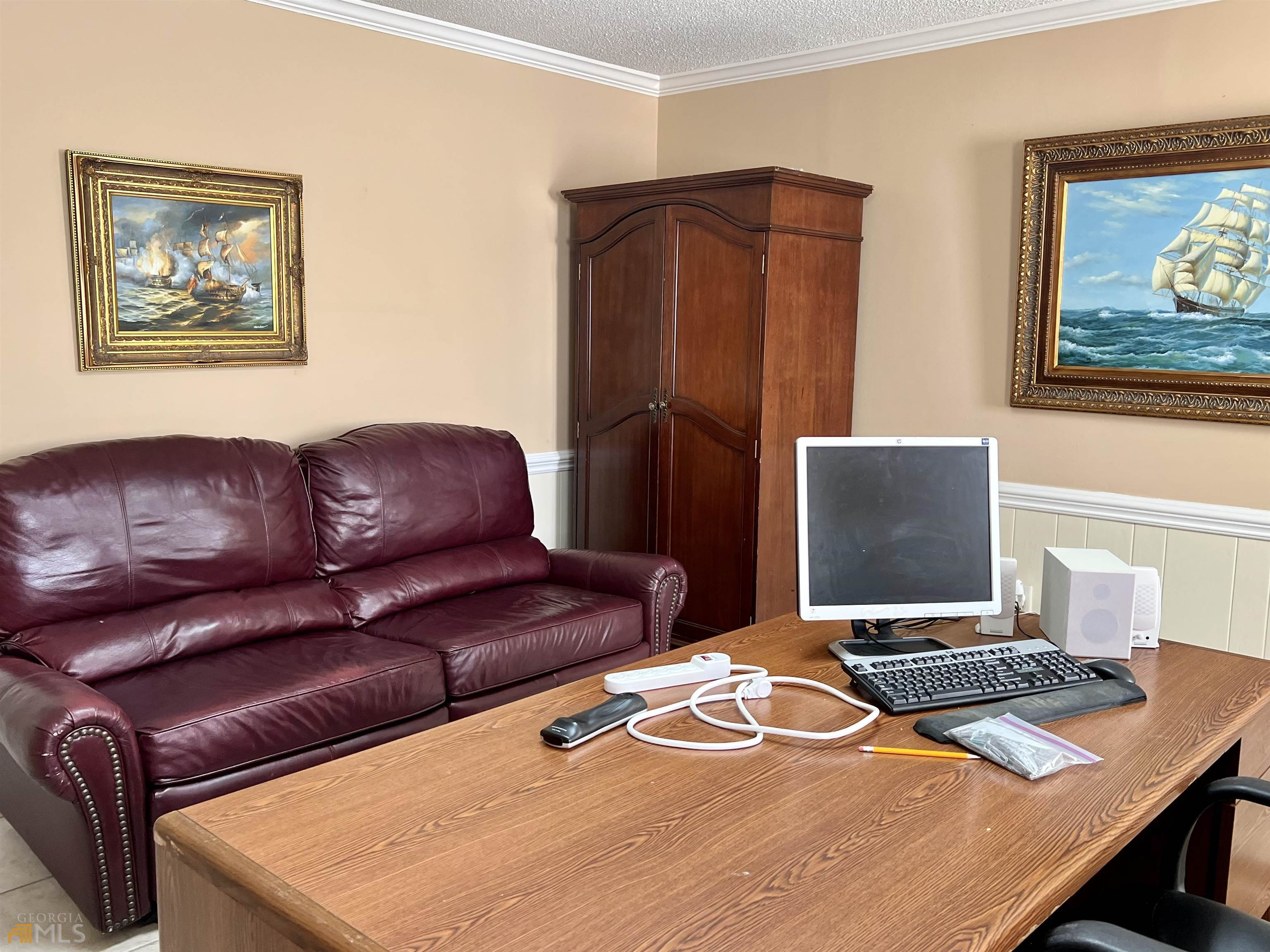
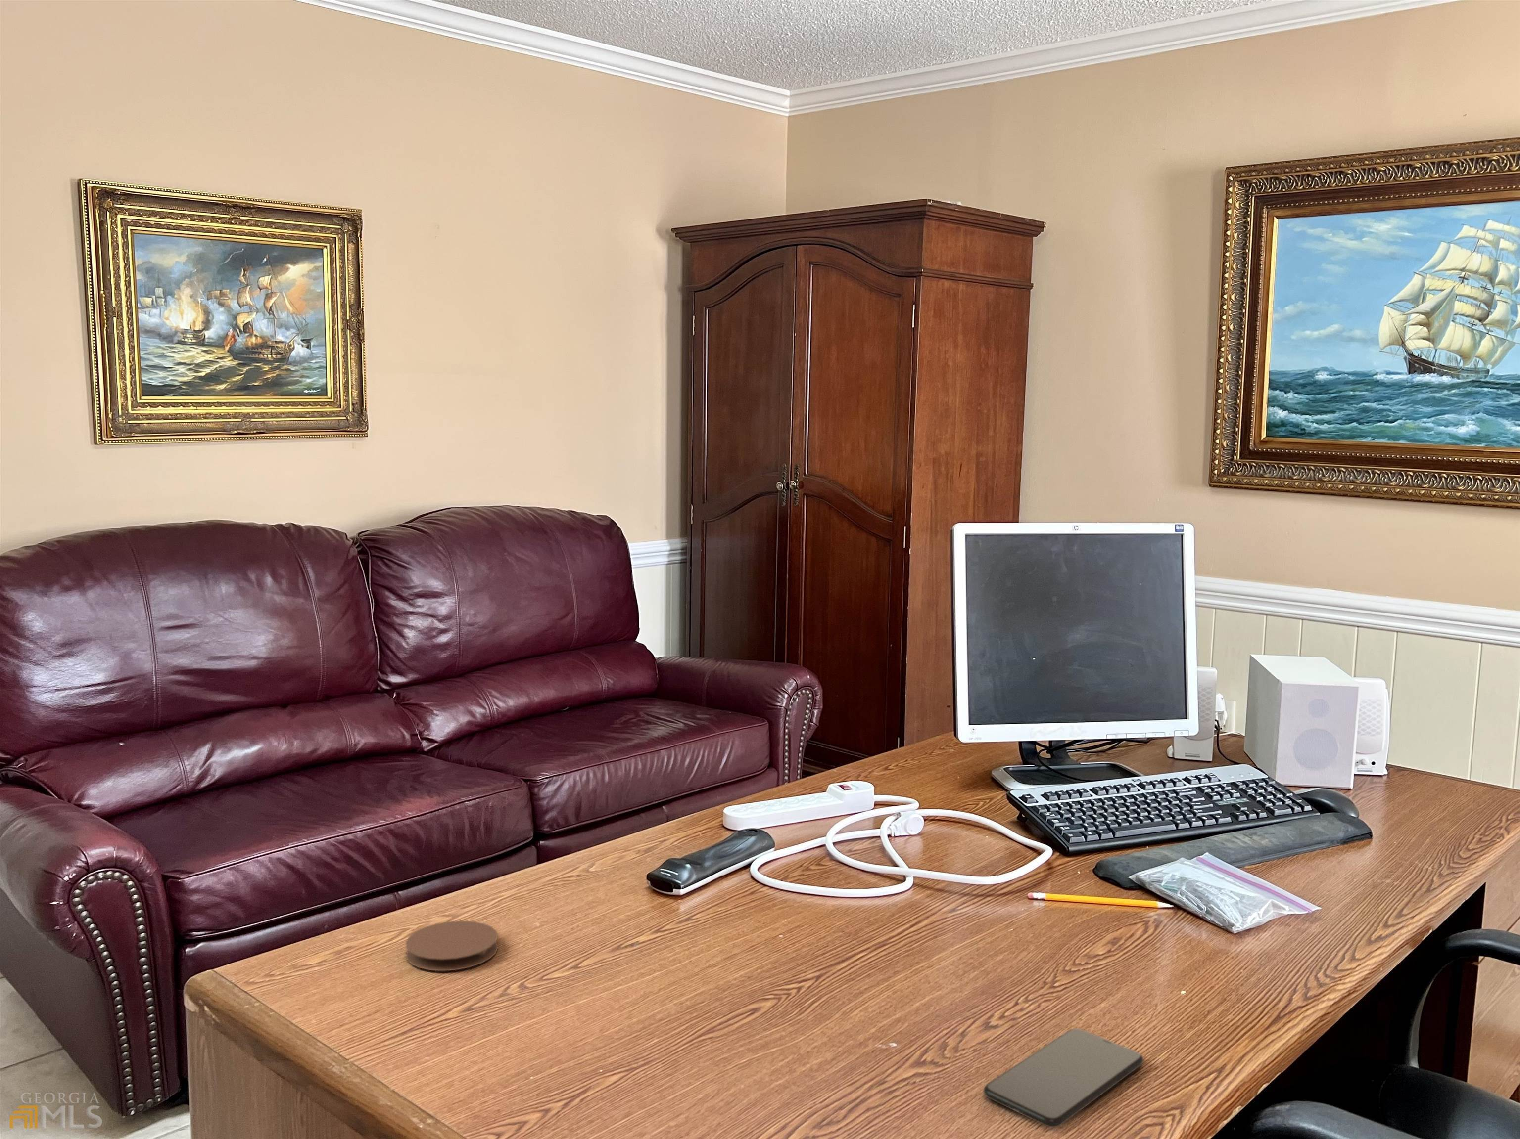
+ coaster (452, 945)
+ smartphone (1065, 1074)
